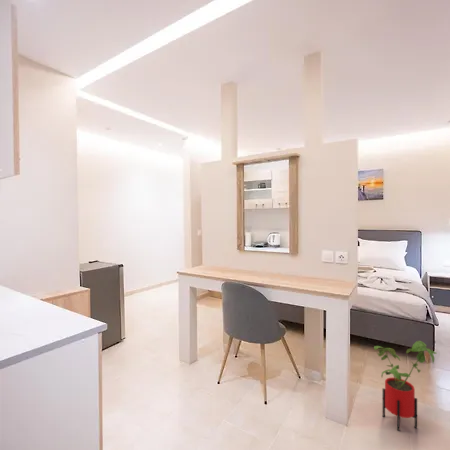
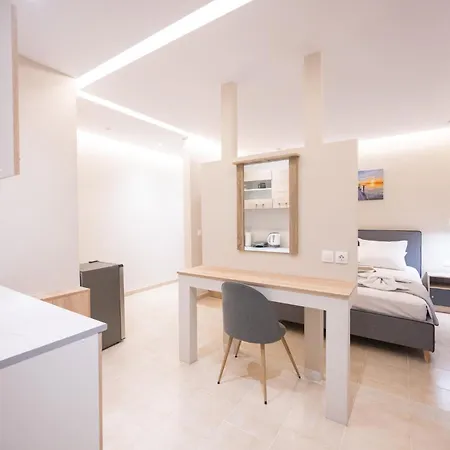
- house plant (403, 381)
